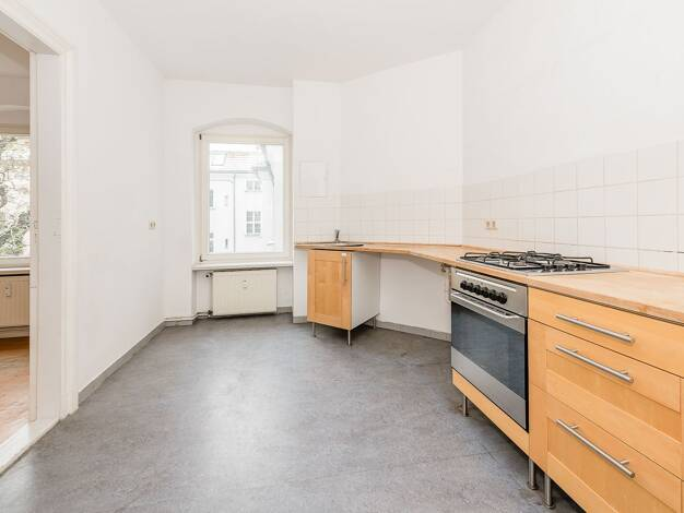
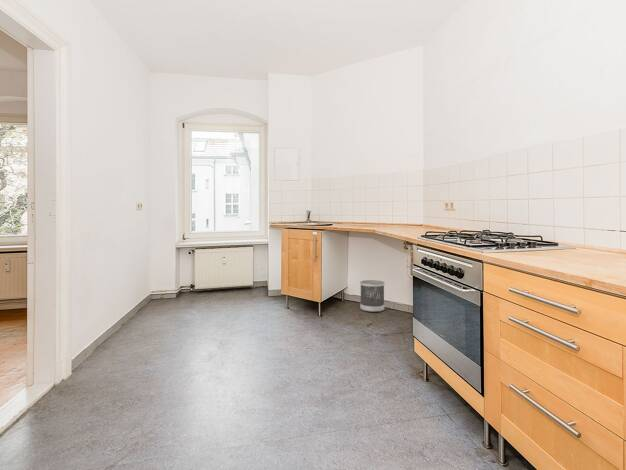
+ wastebasket (372, 295)
